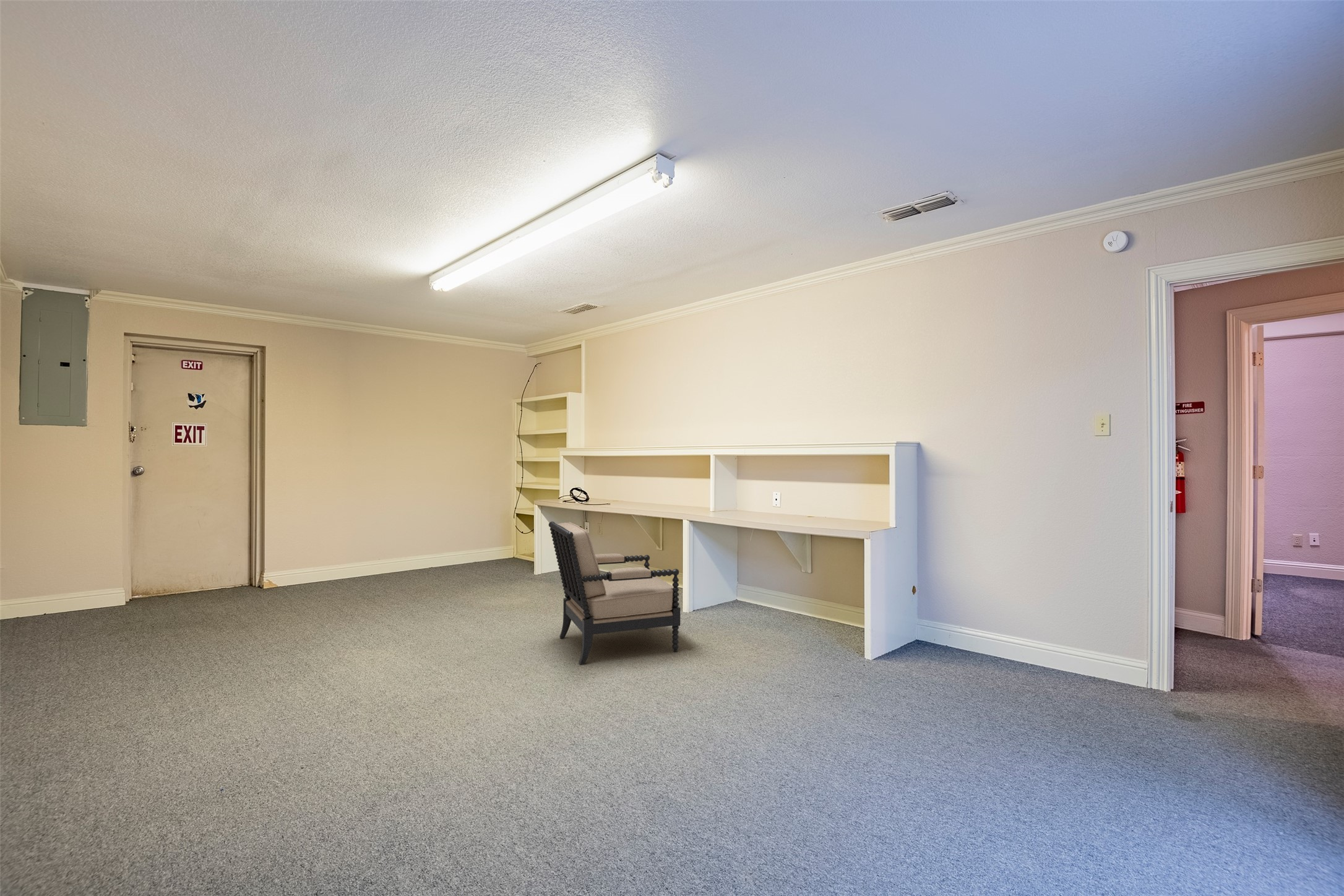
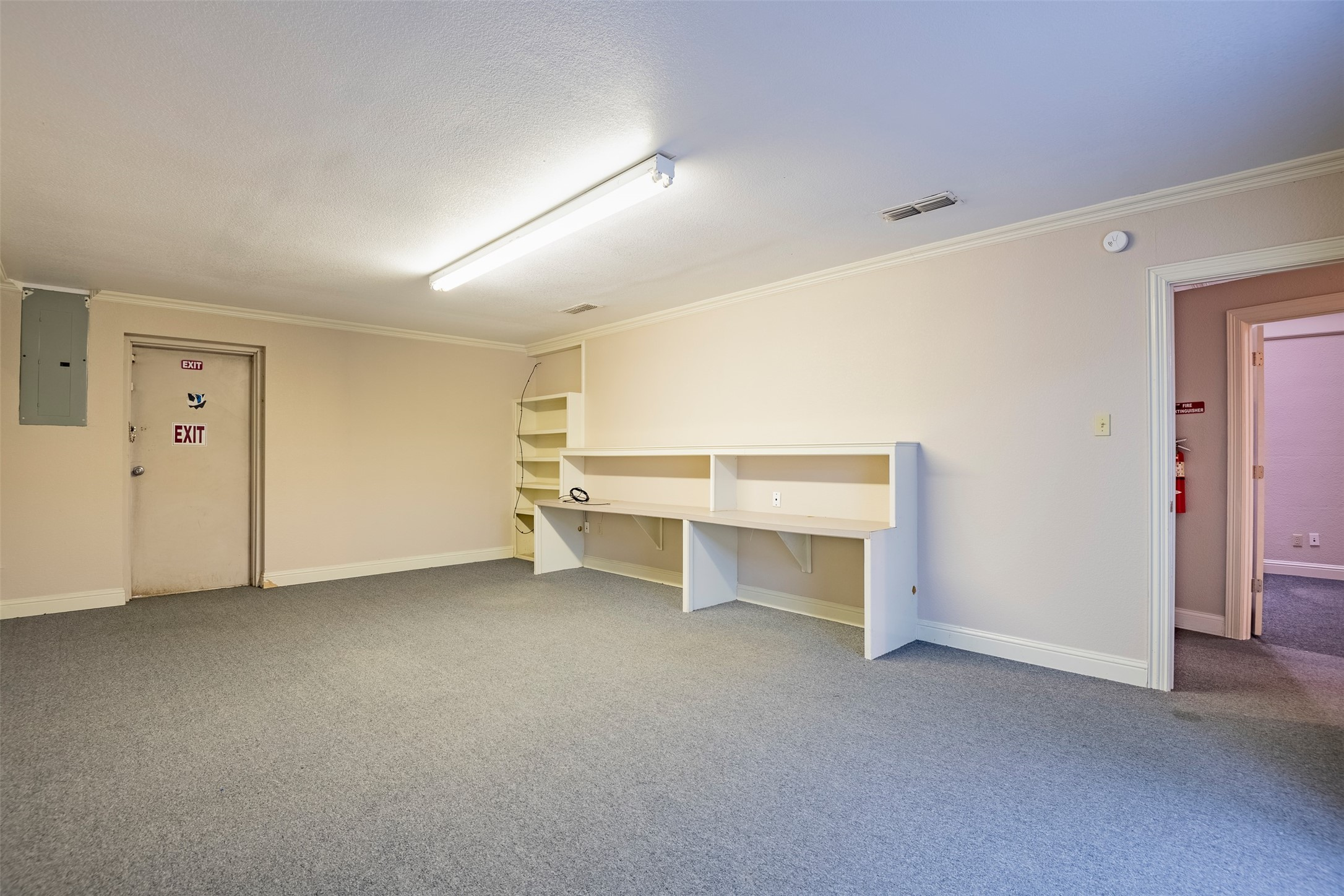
- chair (613, 584)
